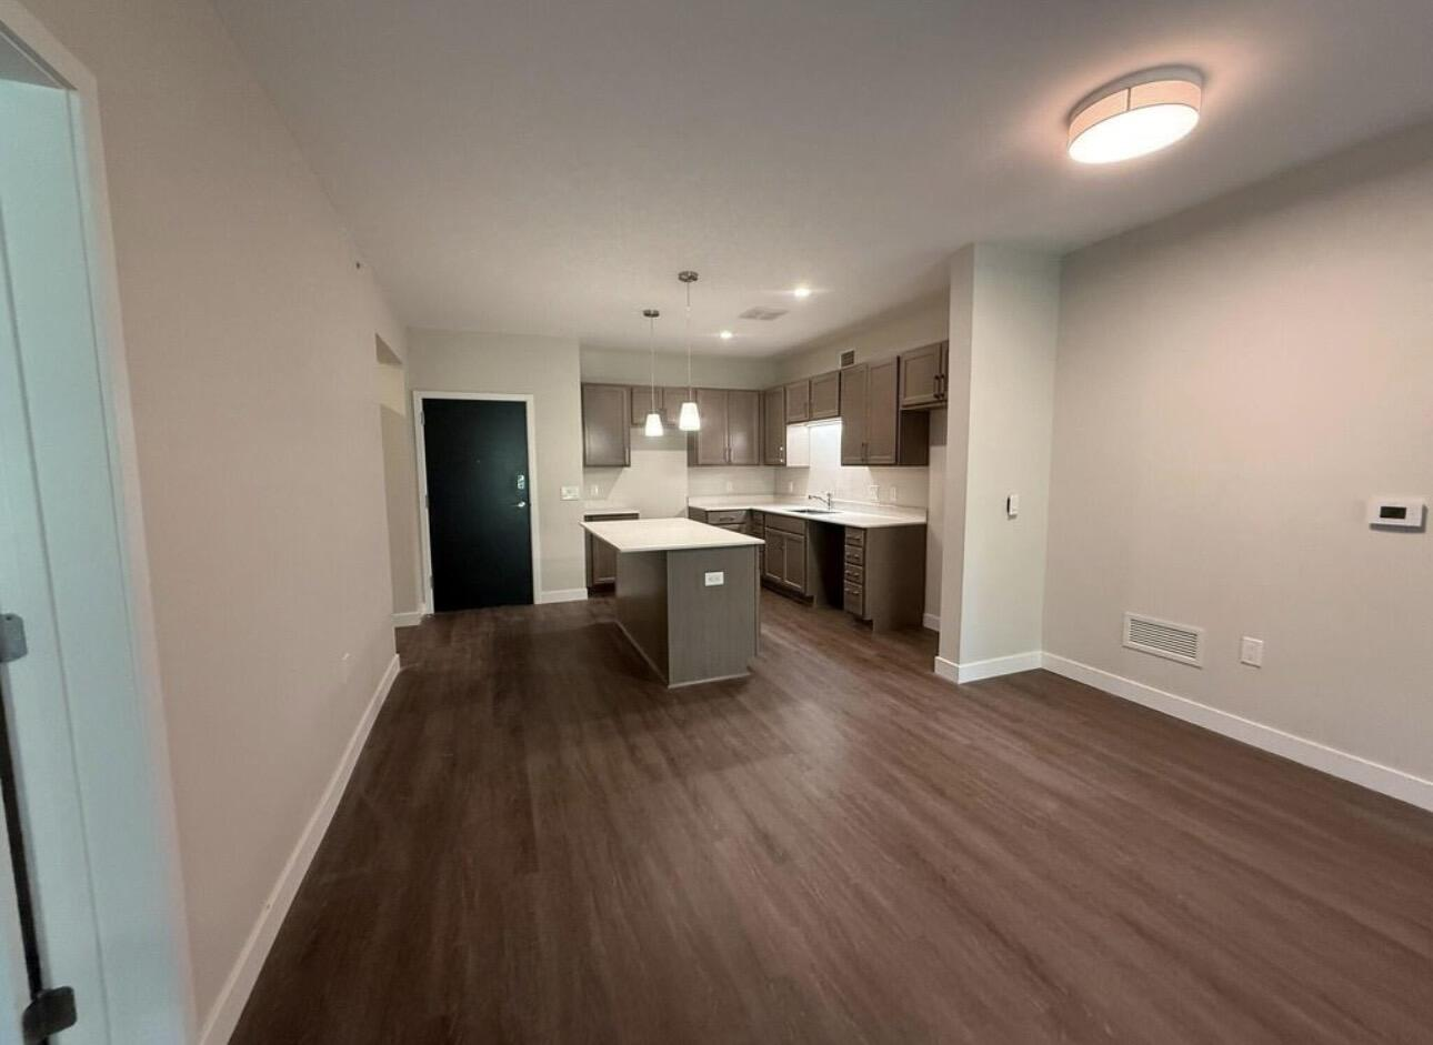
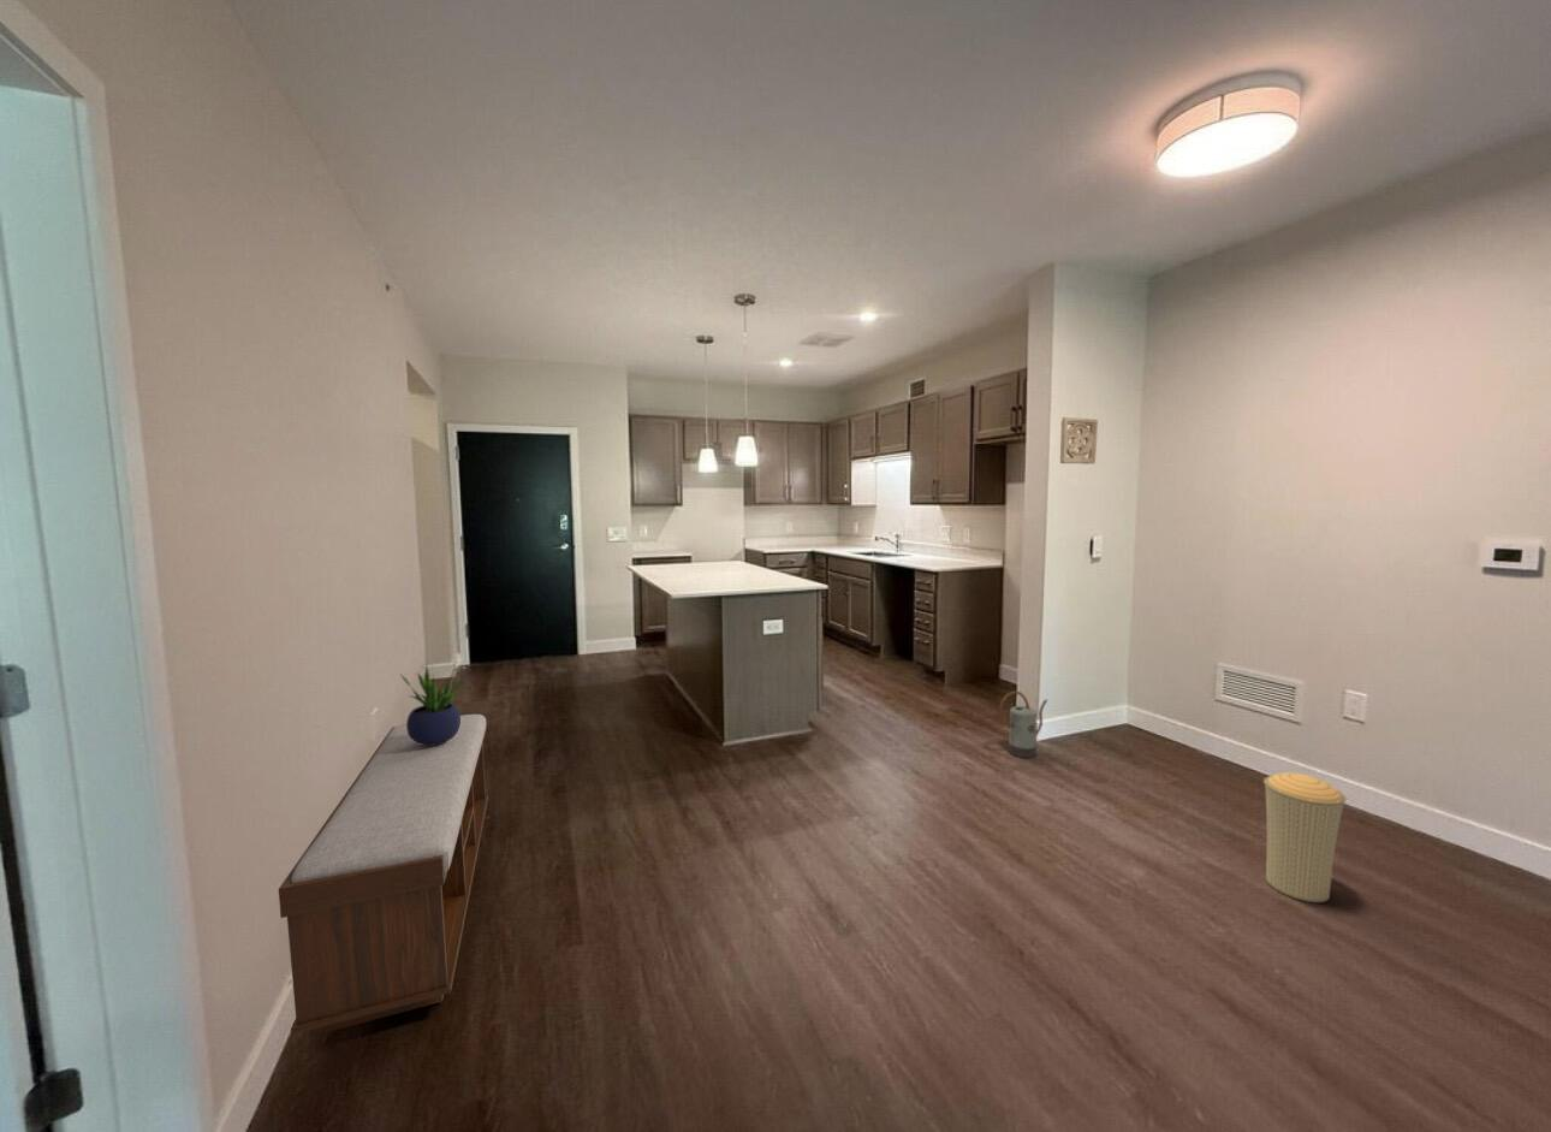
+ watering can (1024, 720)
+ wall ornament (1079, 441)
+ potted plant (437, 702)
+ bench (417, 831)
+ trash can (1299, 832)
